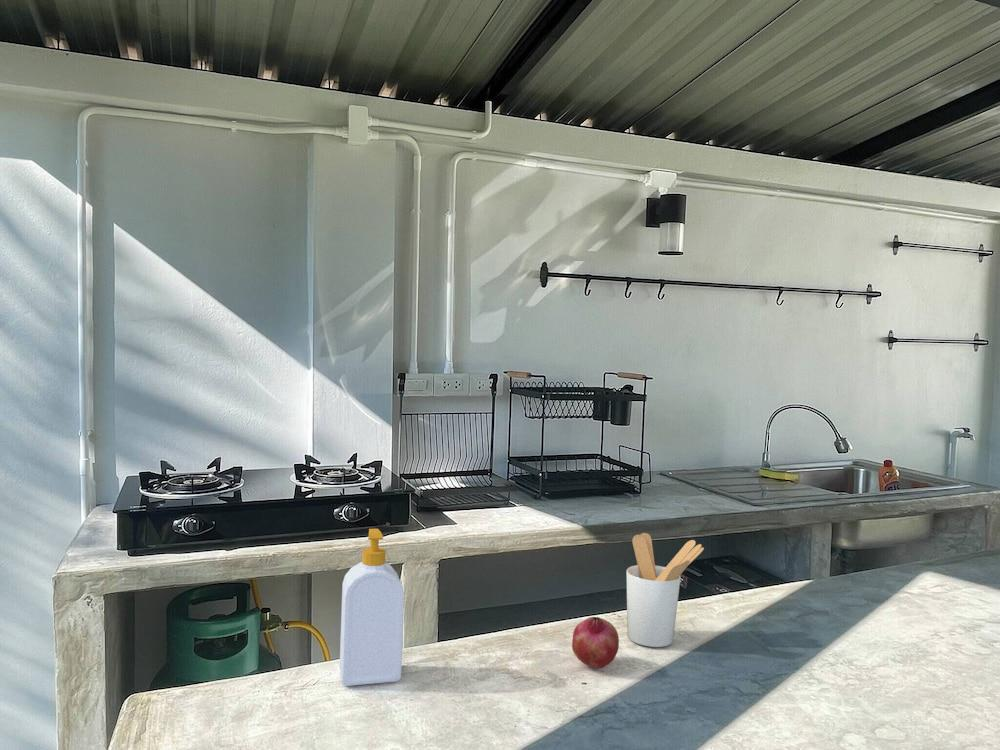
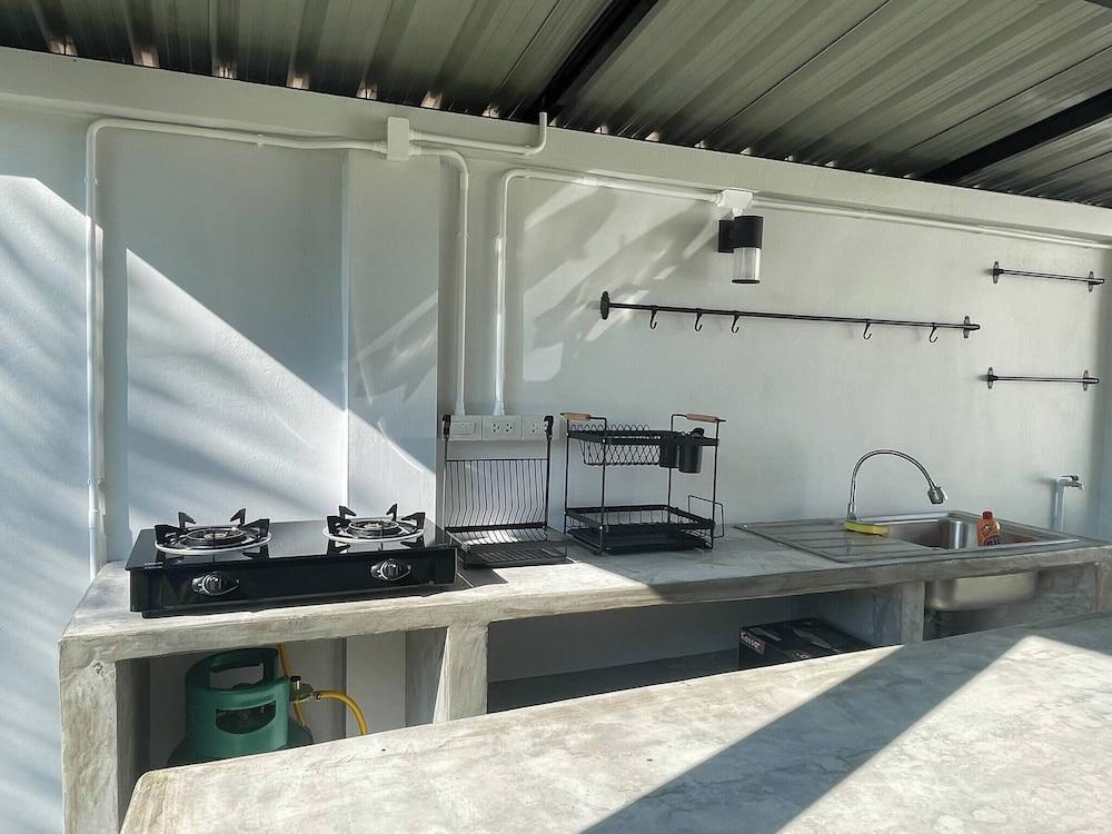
- soap bottle (372, 603)
- fruit (595, 638)
- utensil holder (665, 588)
